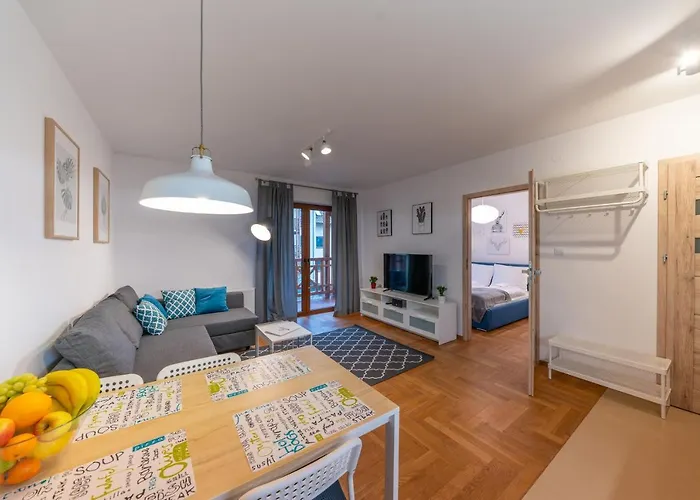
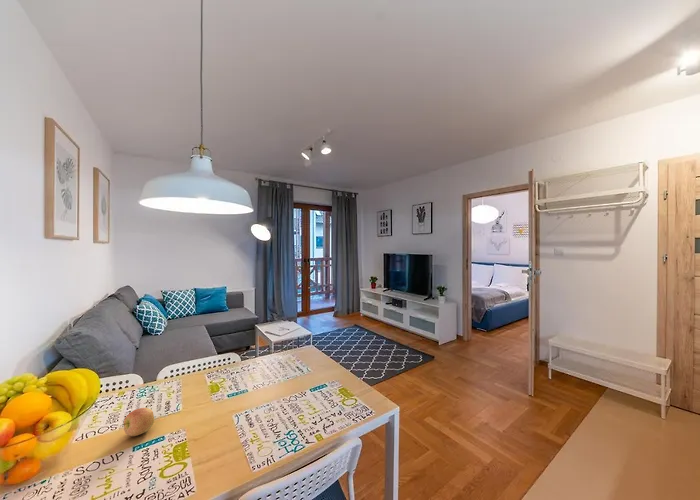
+ apple (137, 422)
